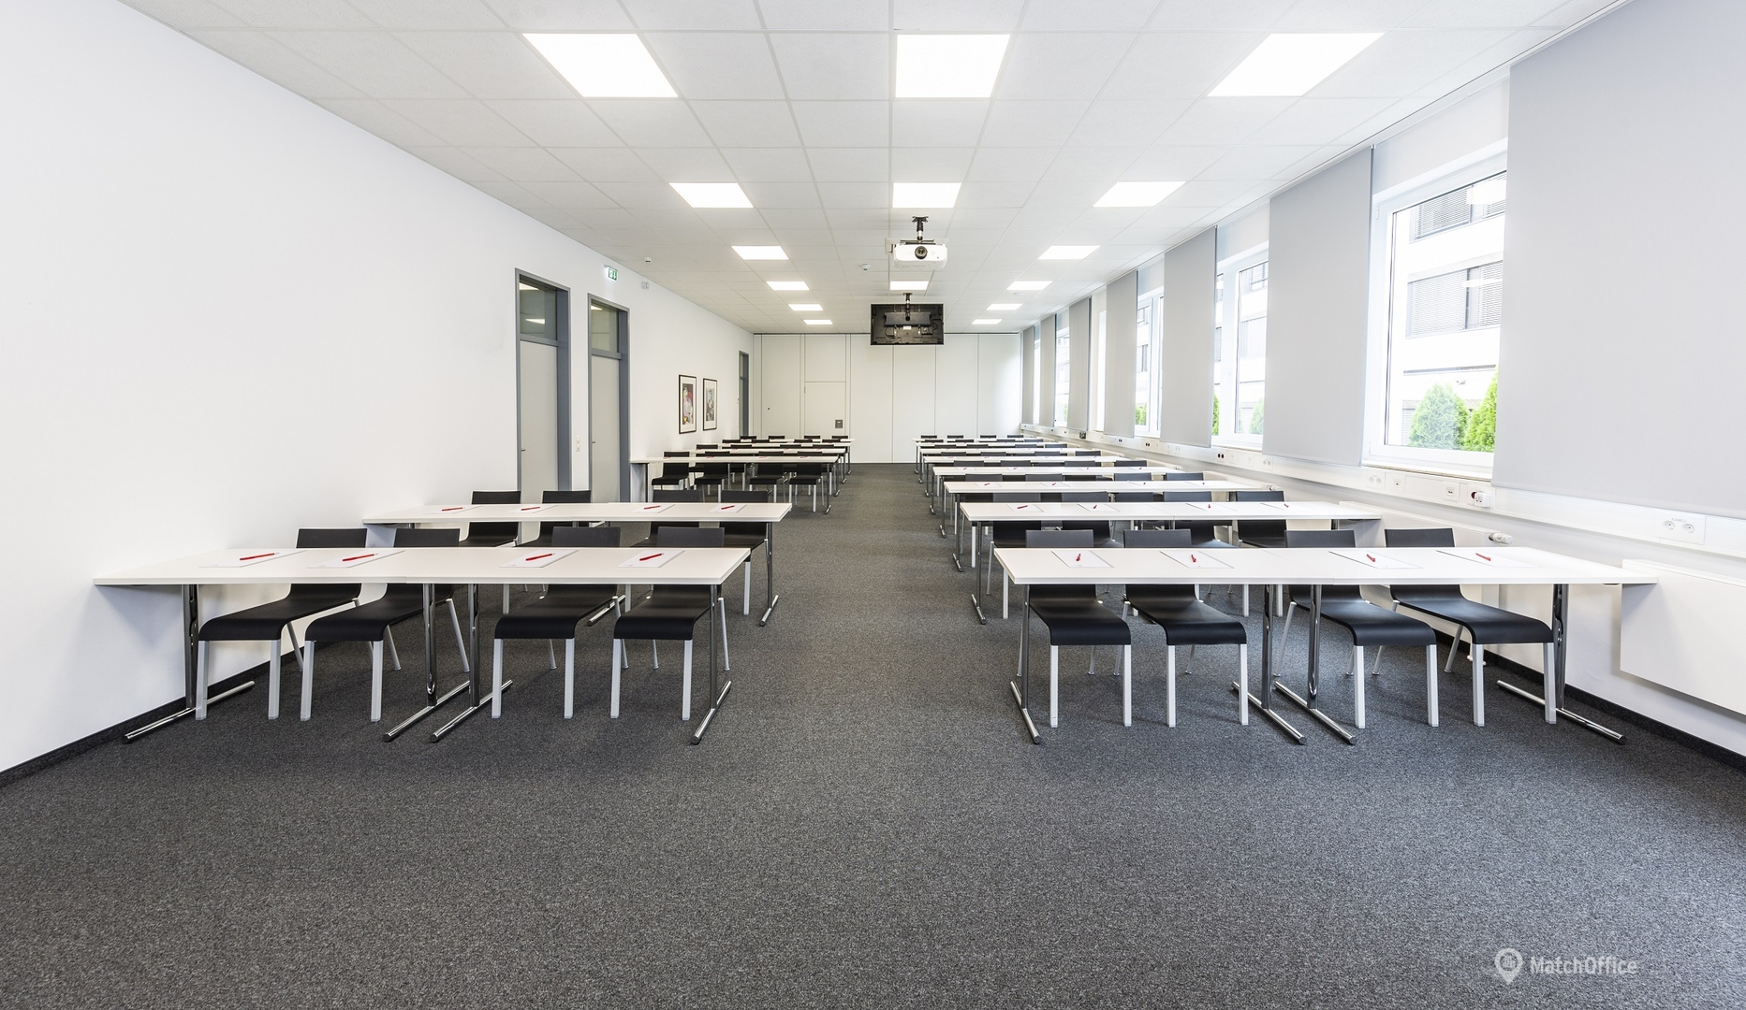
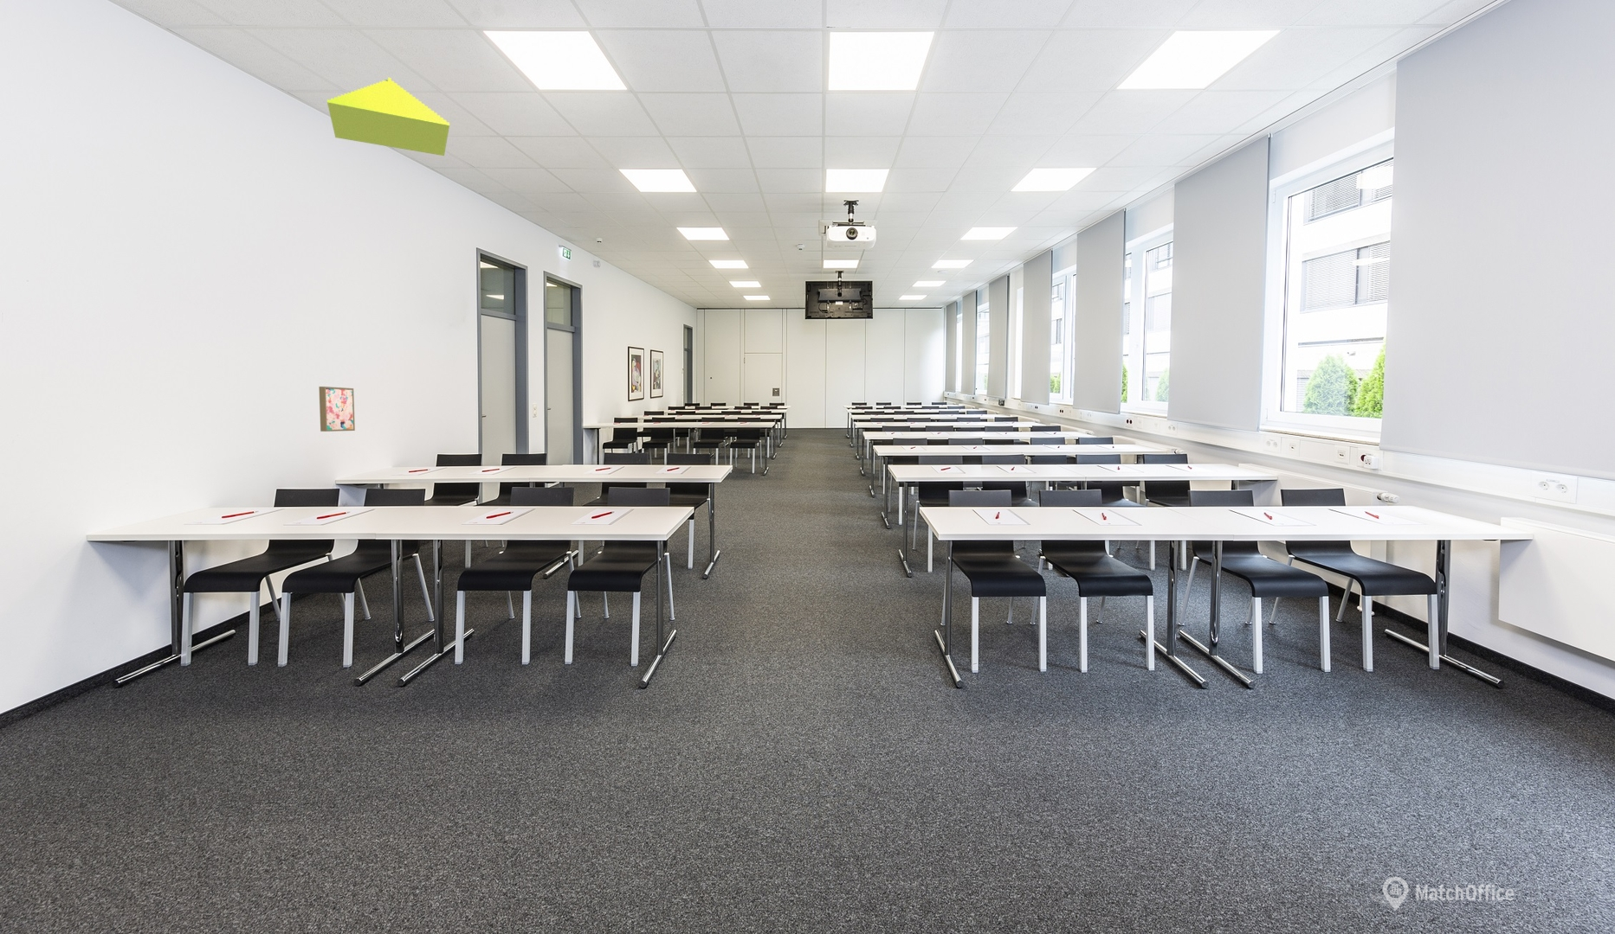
+ wall art (337, 409)
+ ceiling vent (390, 105)
